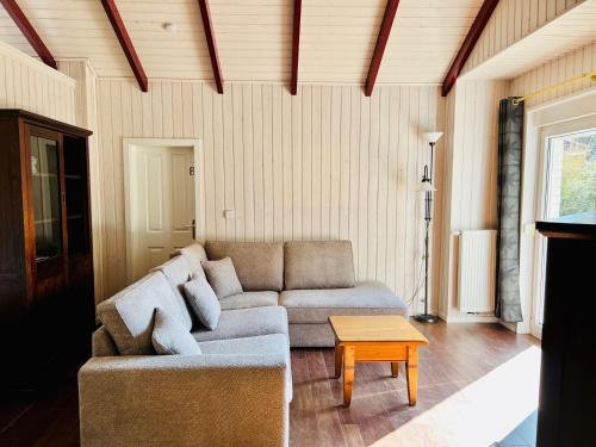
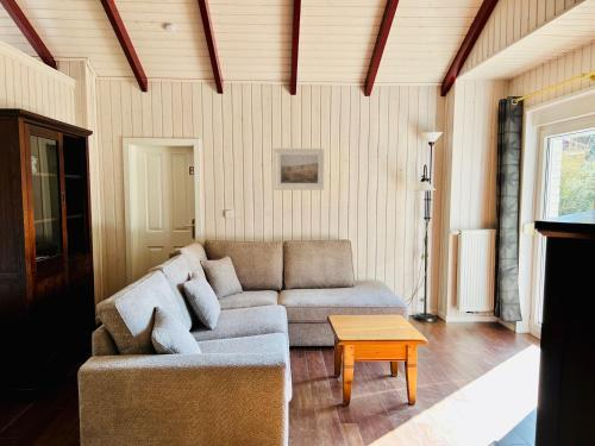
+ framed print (299, 169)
